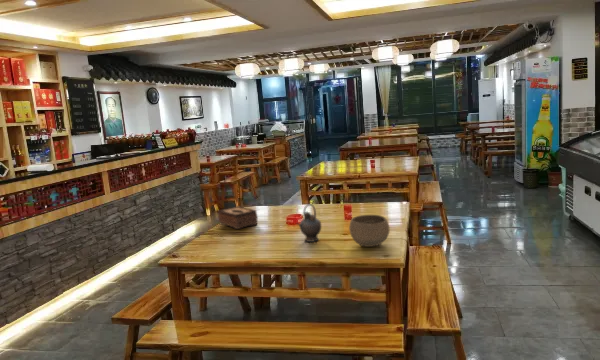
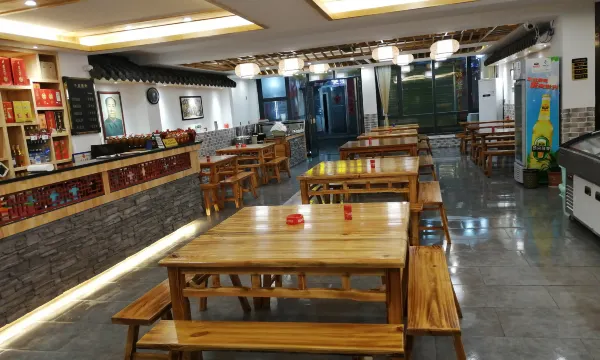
- tissue box (237, 217)
- bowl (369, 231)
- teapot (308, 222)
